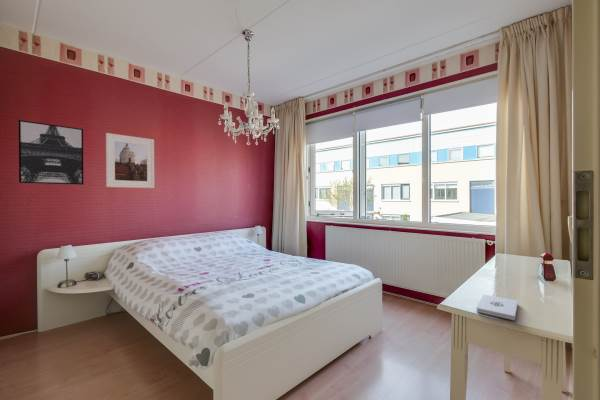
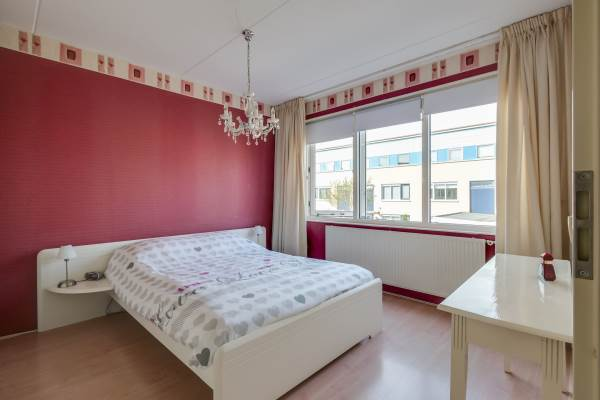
- wall art (52, 154)
- notepad (497, 305)
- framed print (131, 162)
